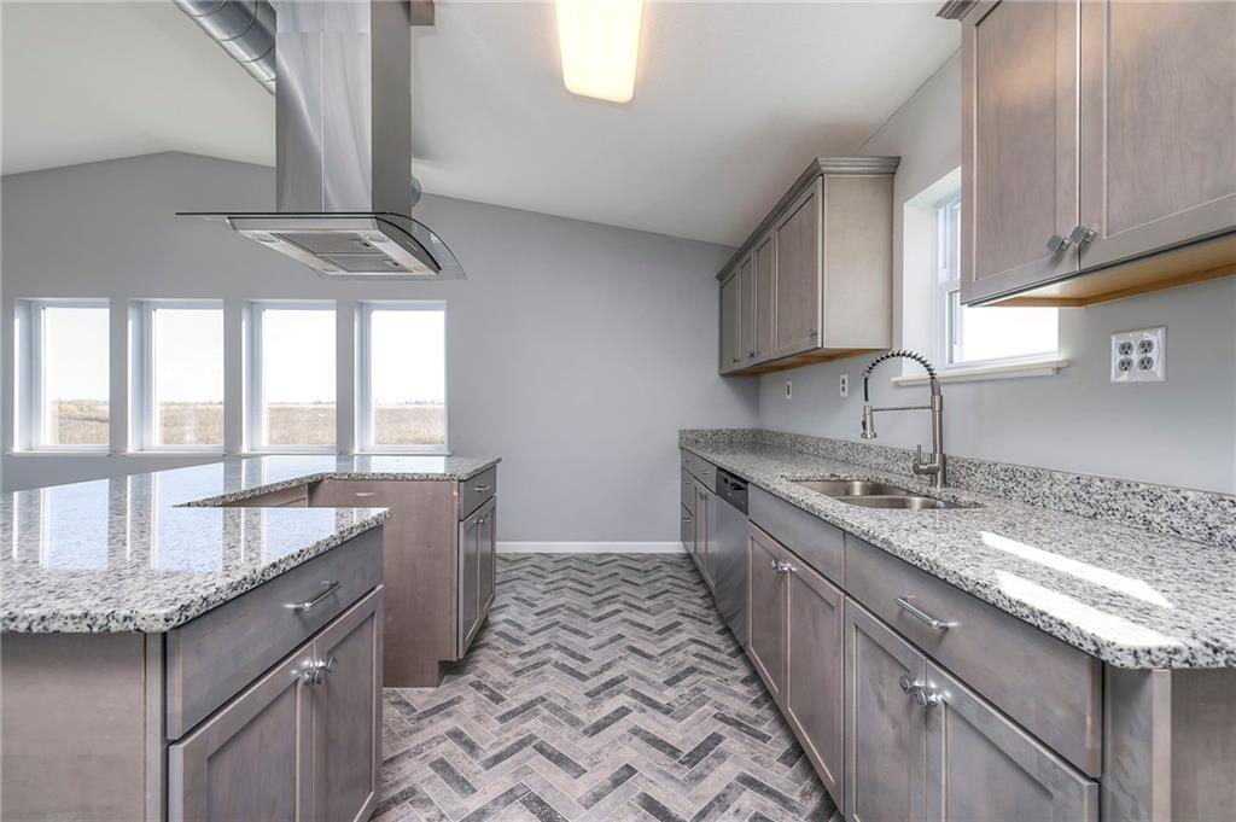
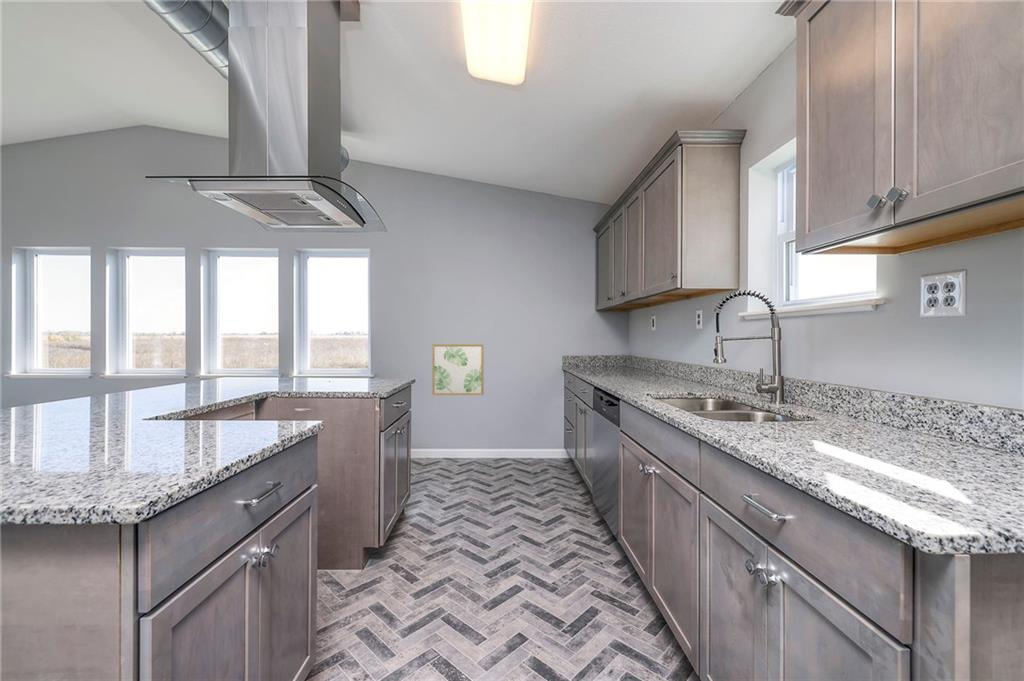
+ wall art (458, 369)
